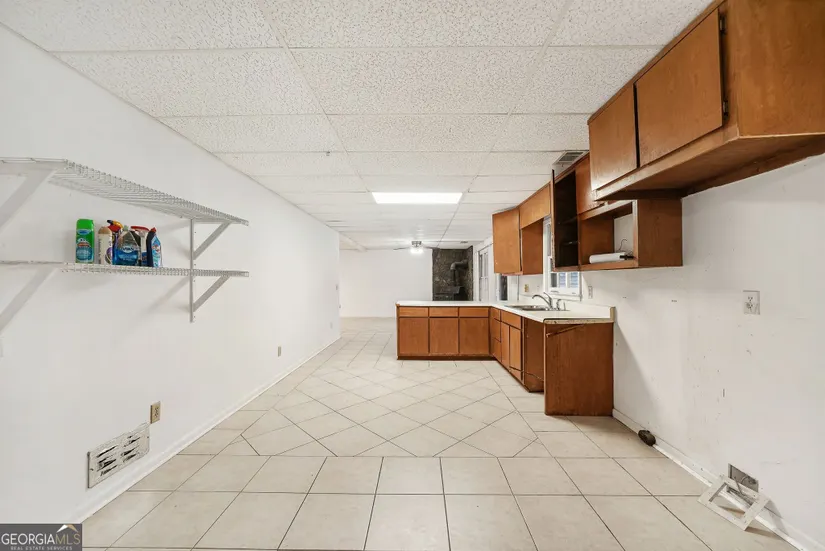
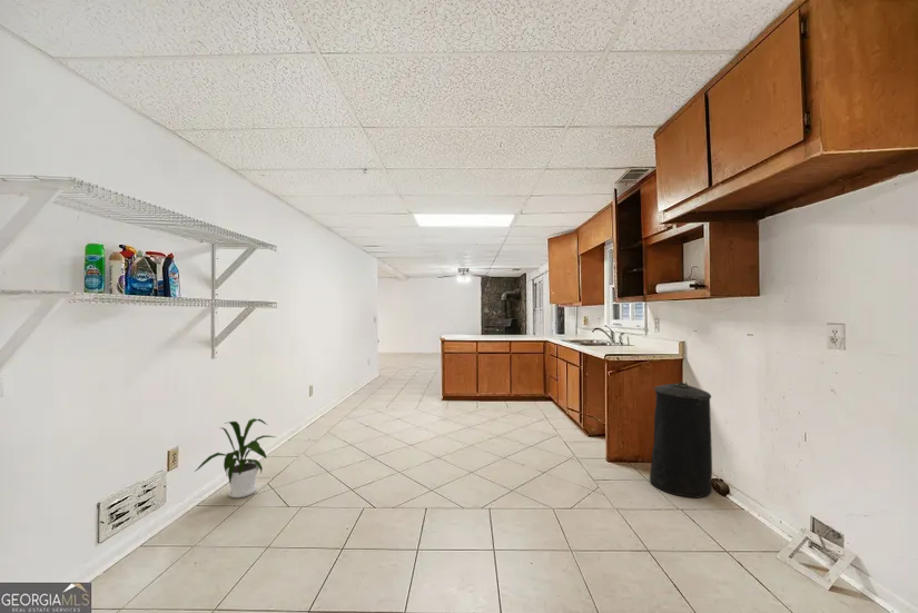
+ trash can (677, 431)
+ house plant (243, 454)
